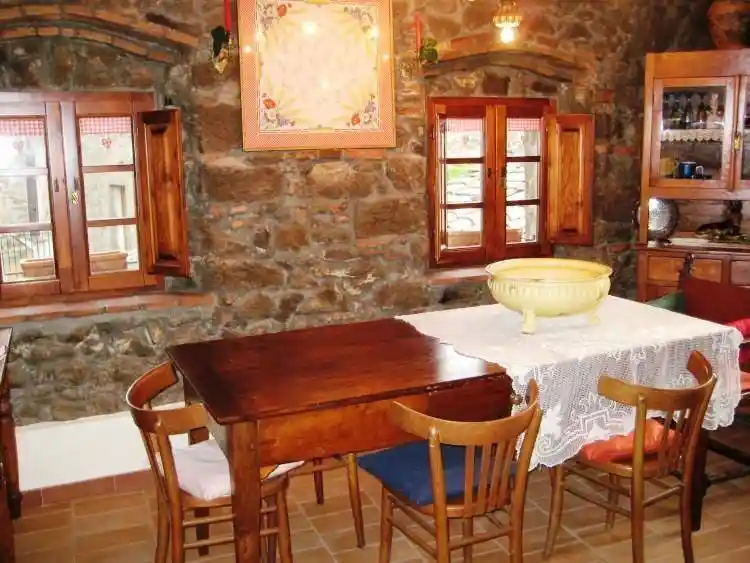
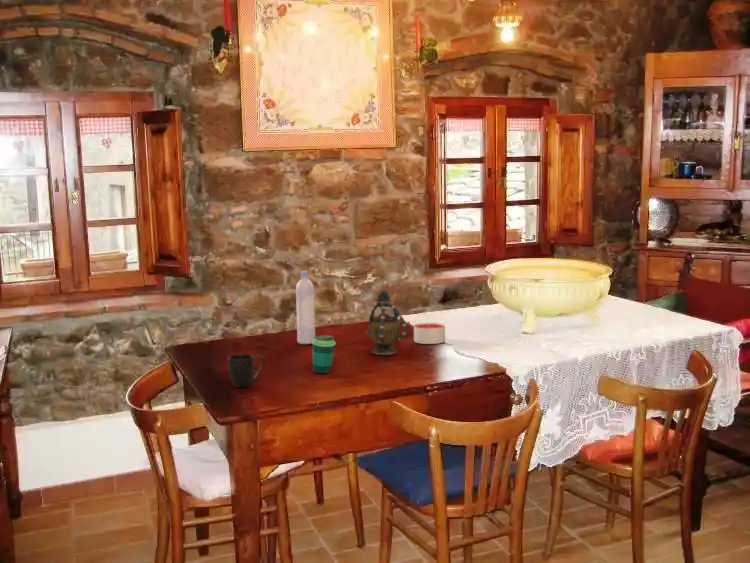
+ teapot (379, 319)
+ cup (324, 354)
+ bottle (305, 307)
+ candle (429, 332)
+ mug (246, 370)
